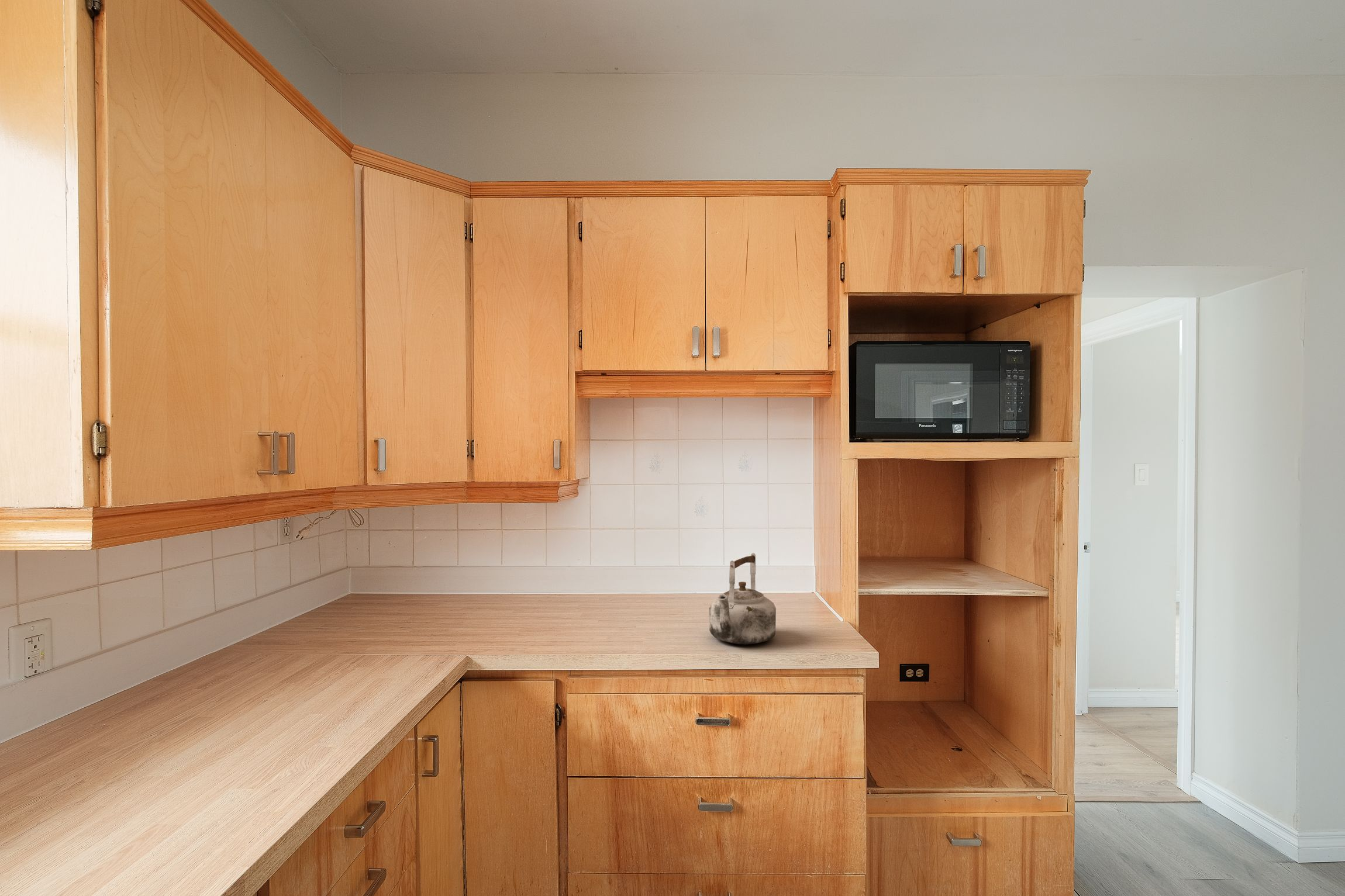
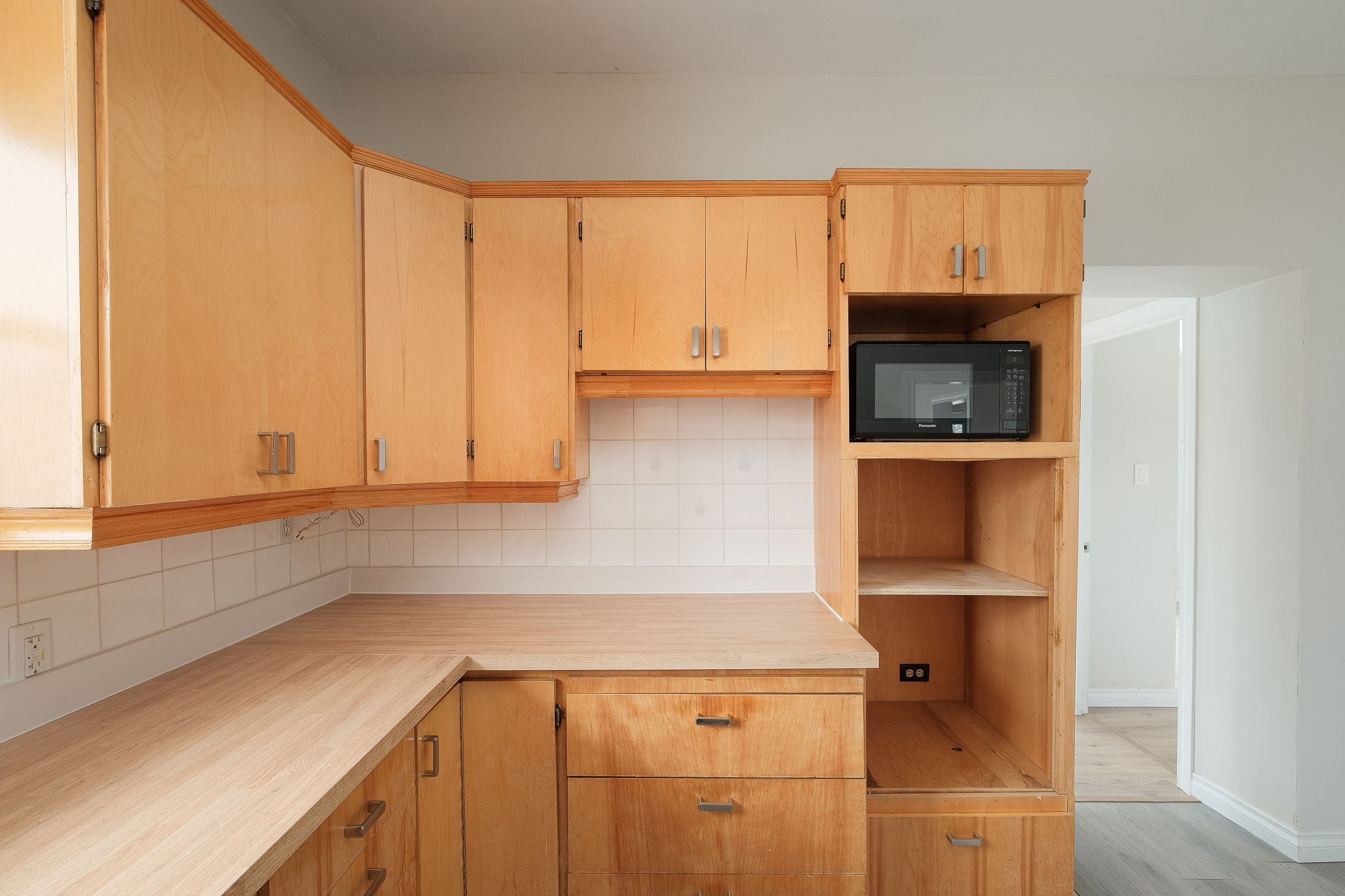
- kettle (739, 599)
